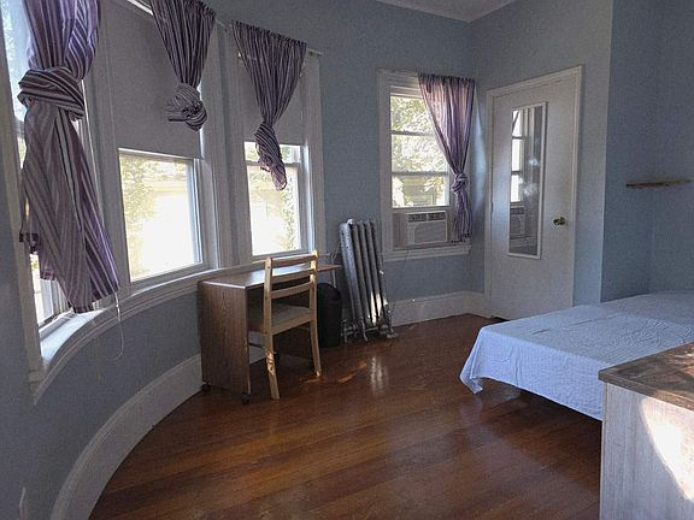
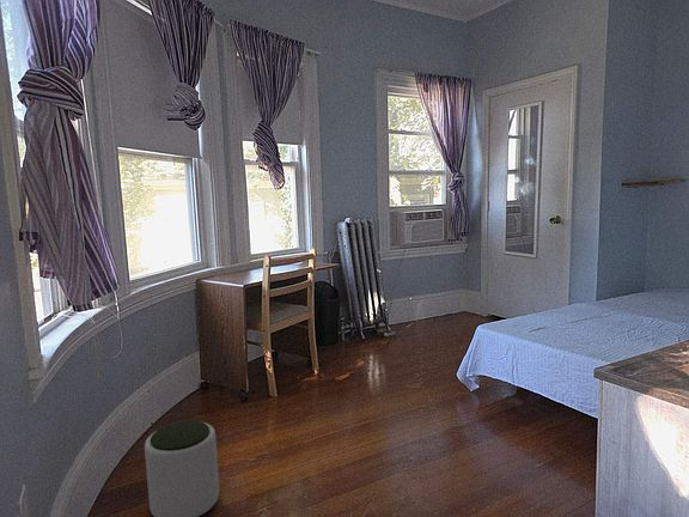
+ plant pot (183, 468)
